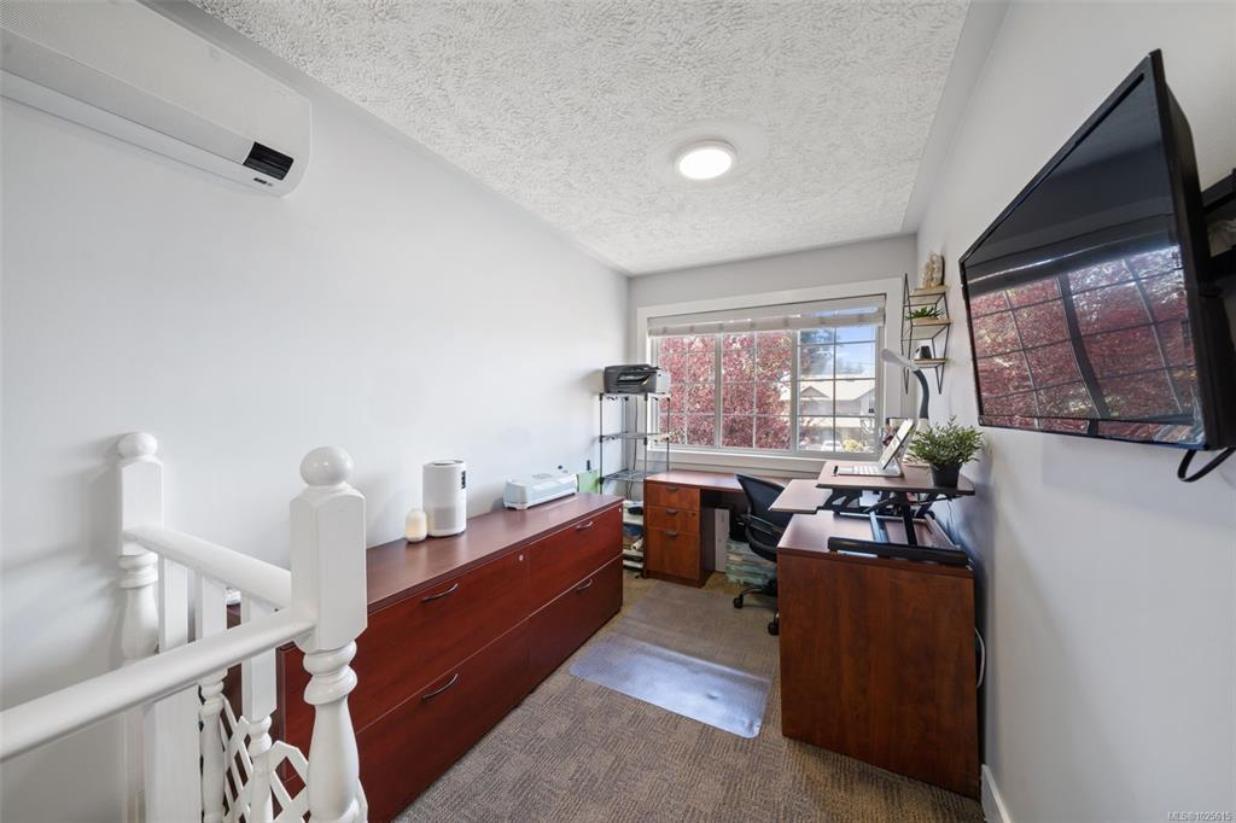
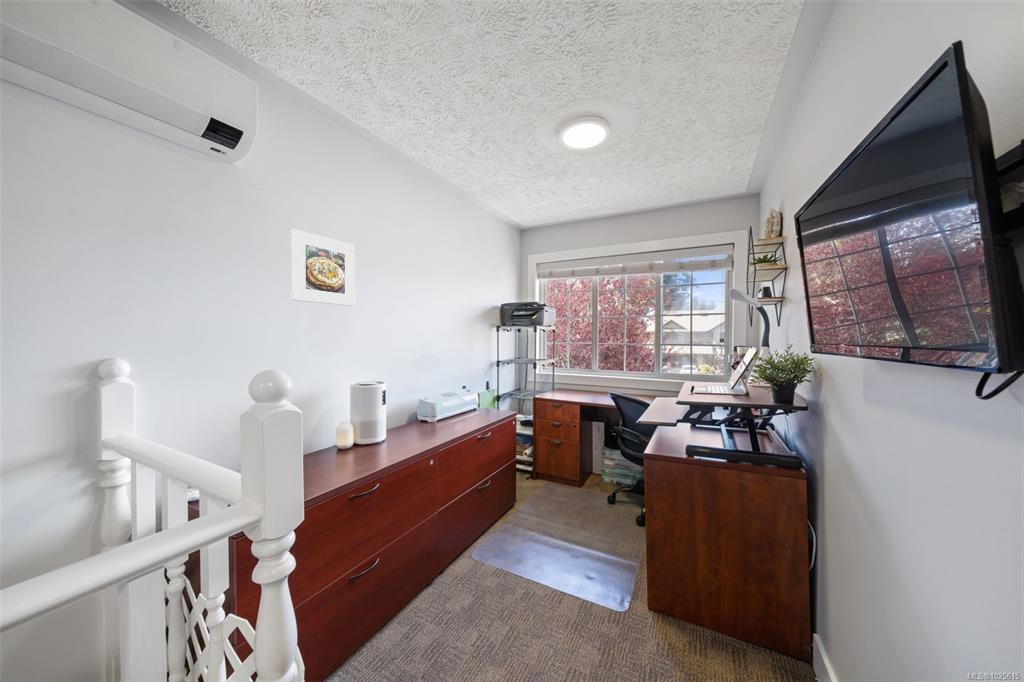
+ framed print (325, 270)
